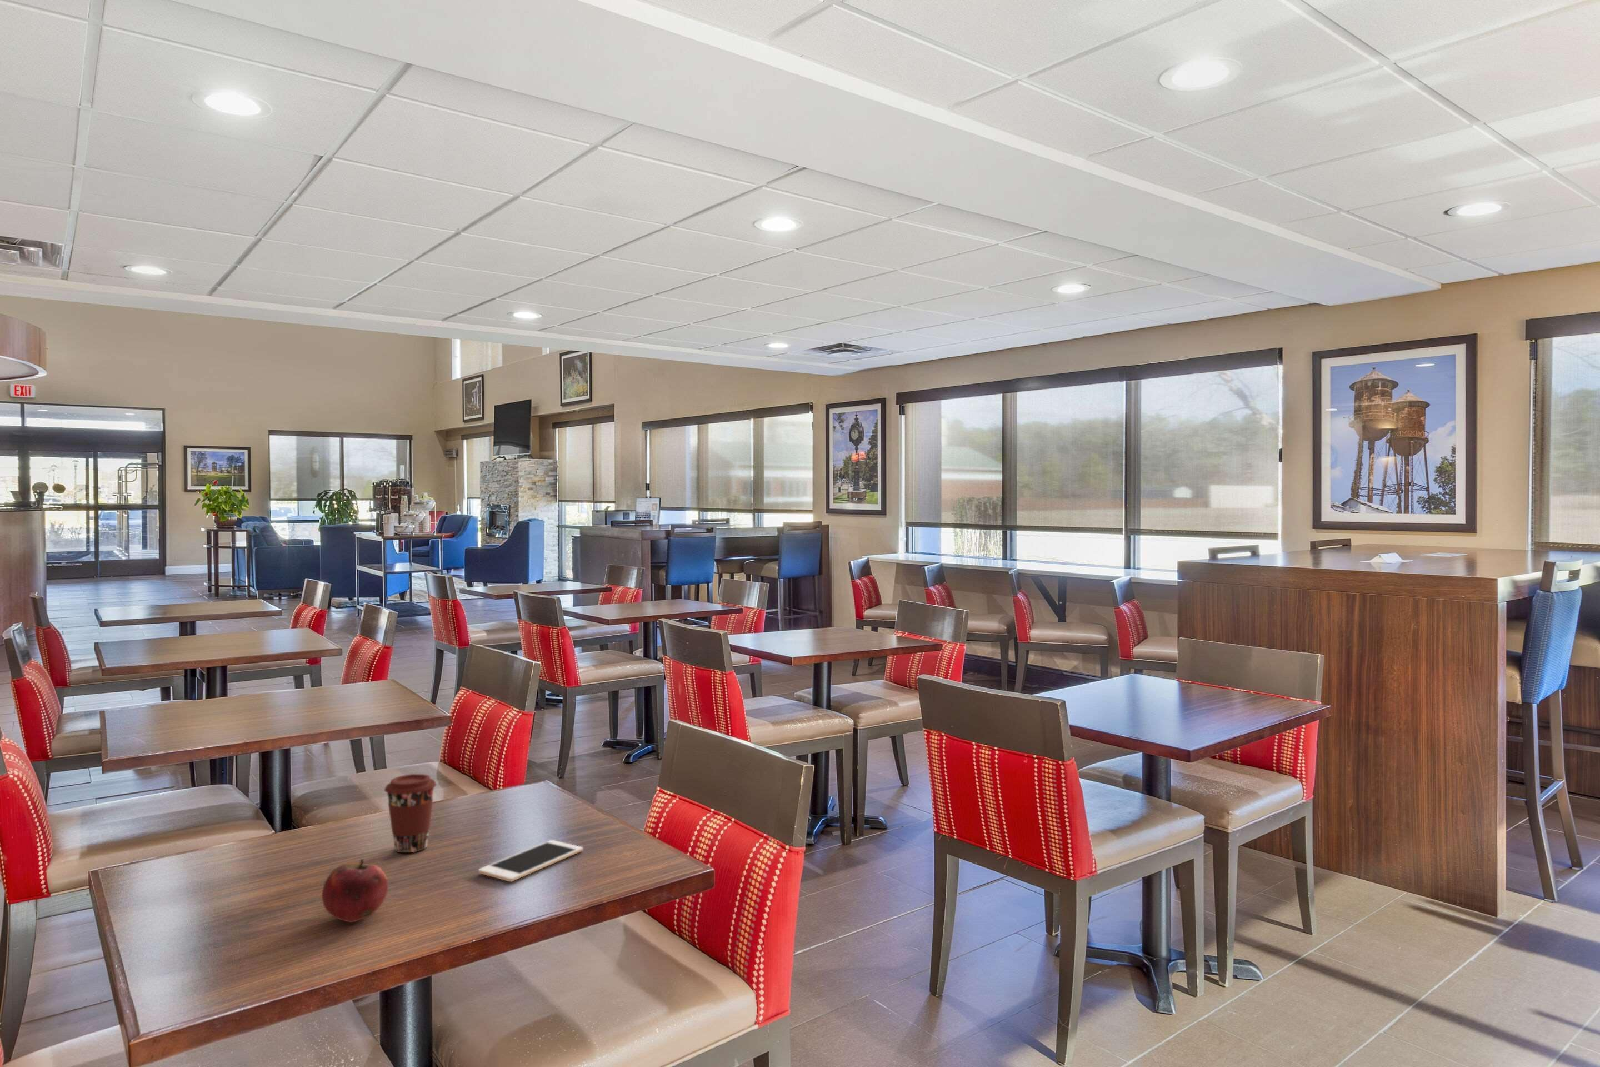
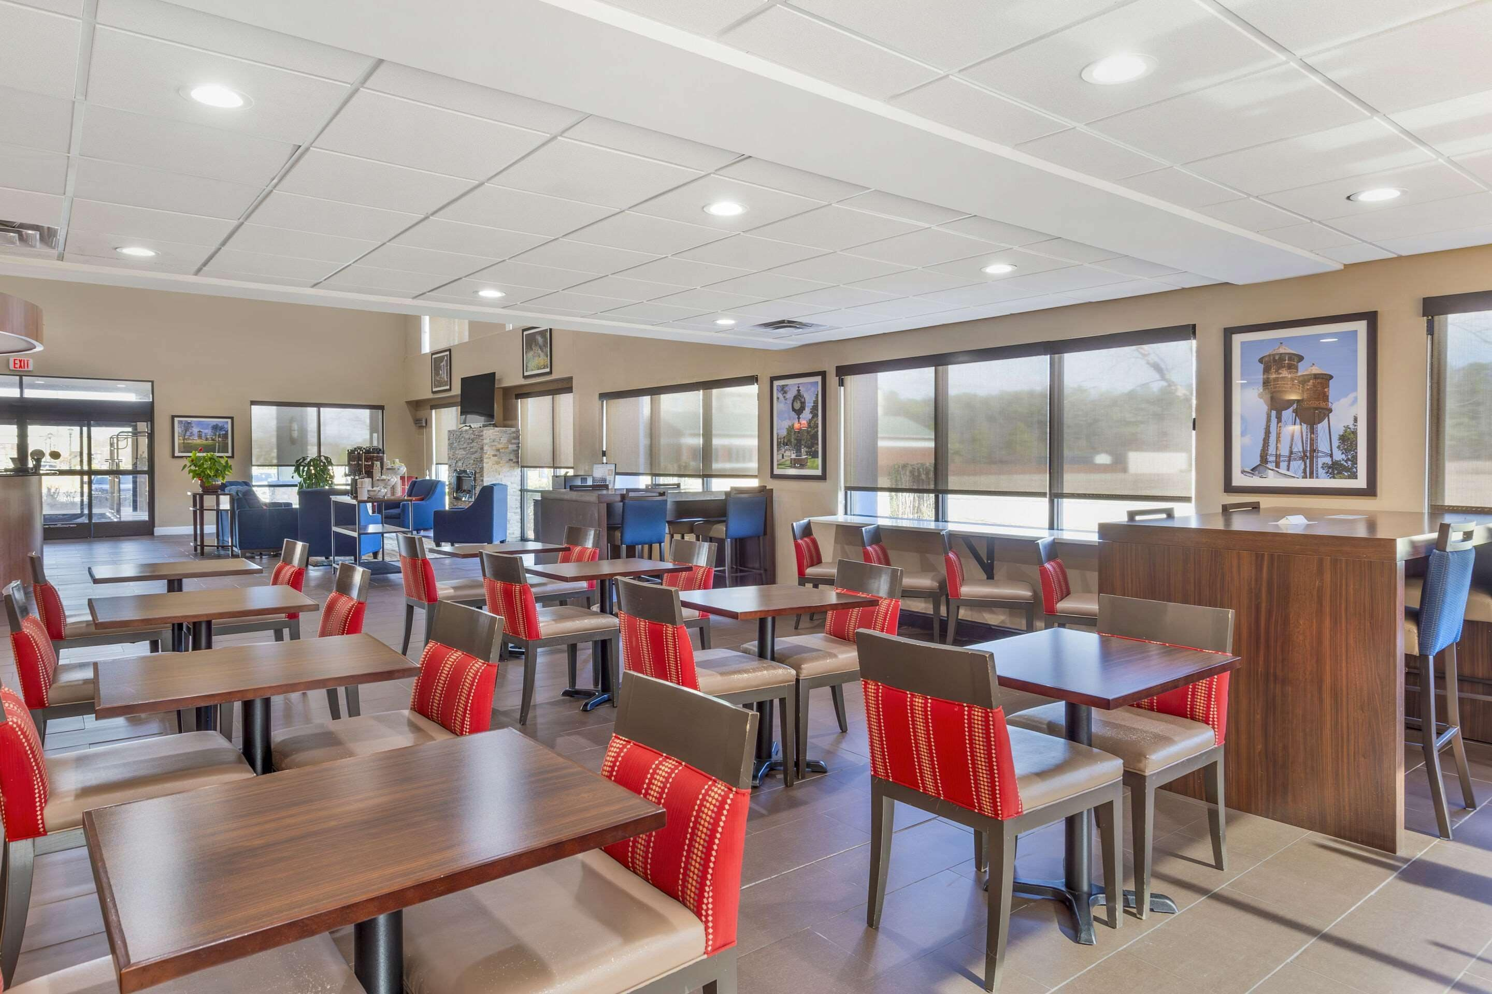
- cell phone (532, 860)
- coffee cup (411, 813)
- fruit (355, 890)
